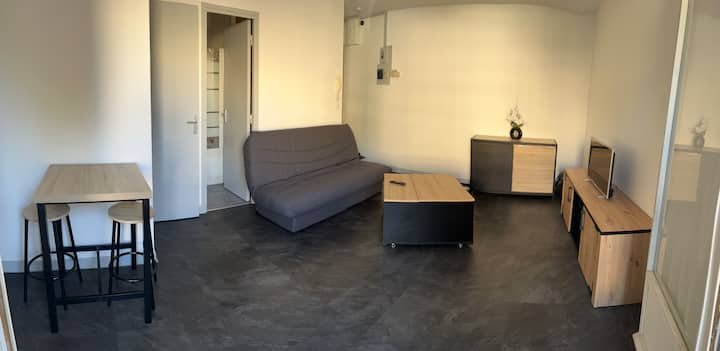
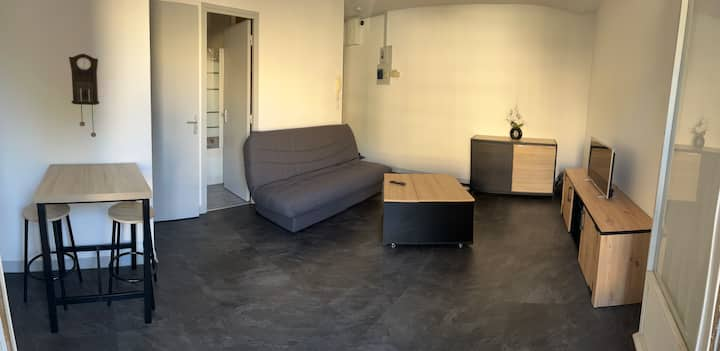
+ pendulum clock (85, 96)
